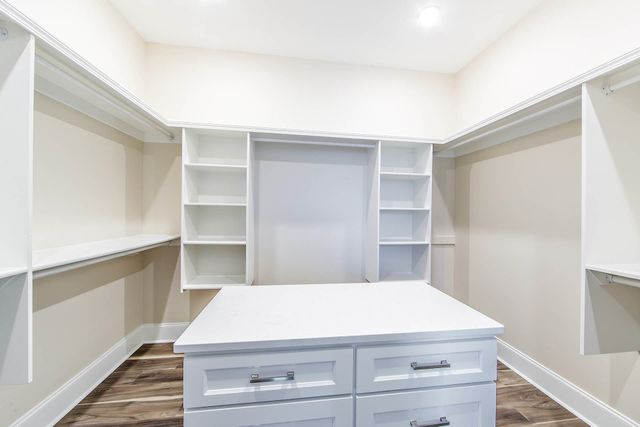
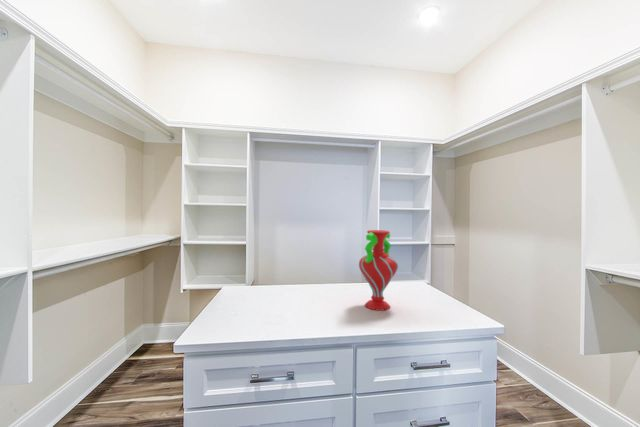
+ decorative vase (377, 268)
